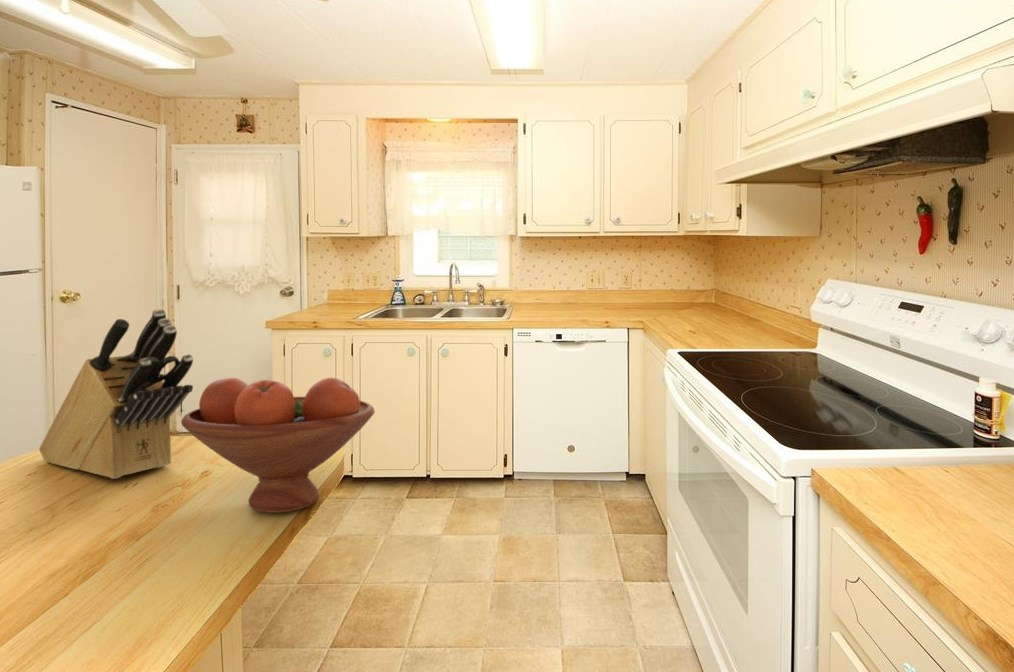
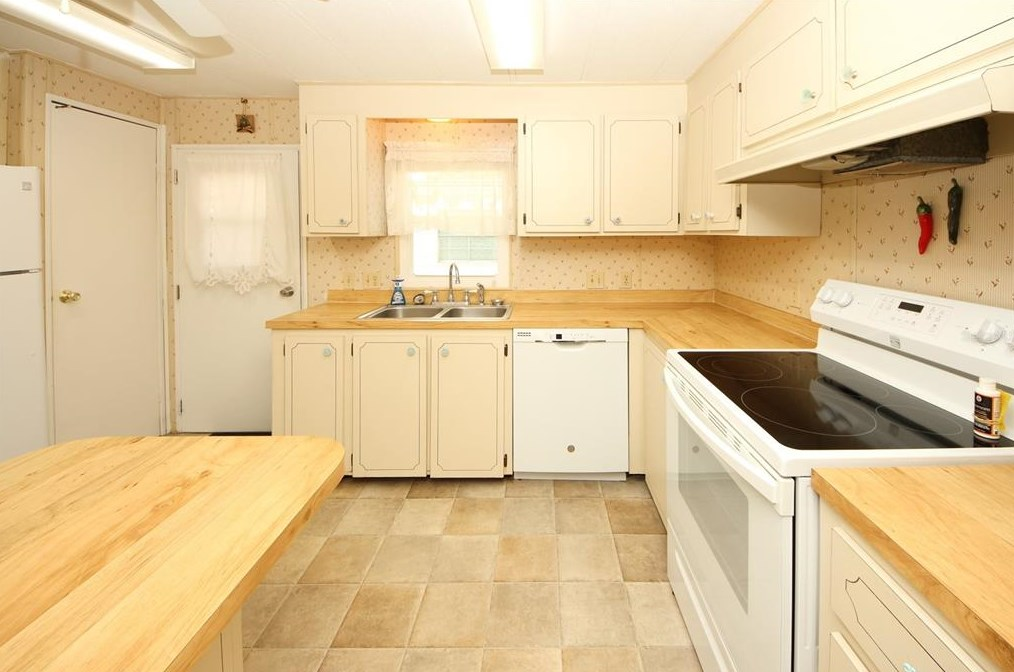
- knife block (115, 388)
- fruit bowl (283, 438)
